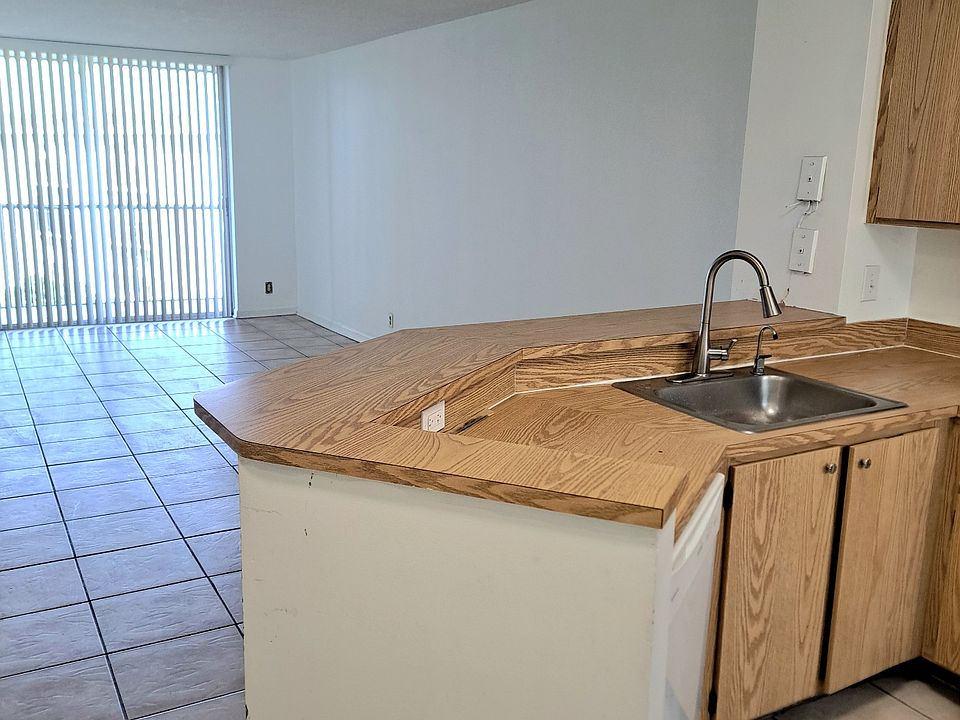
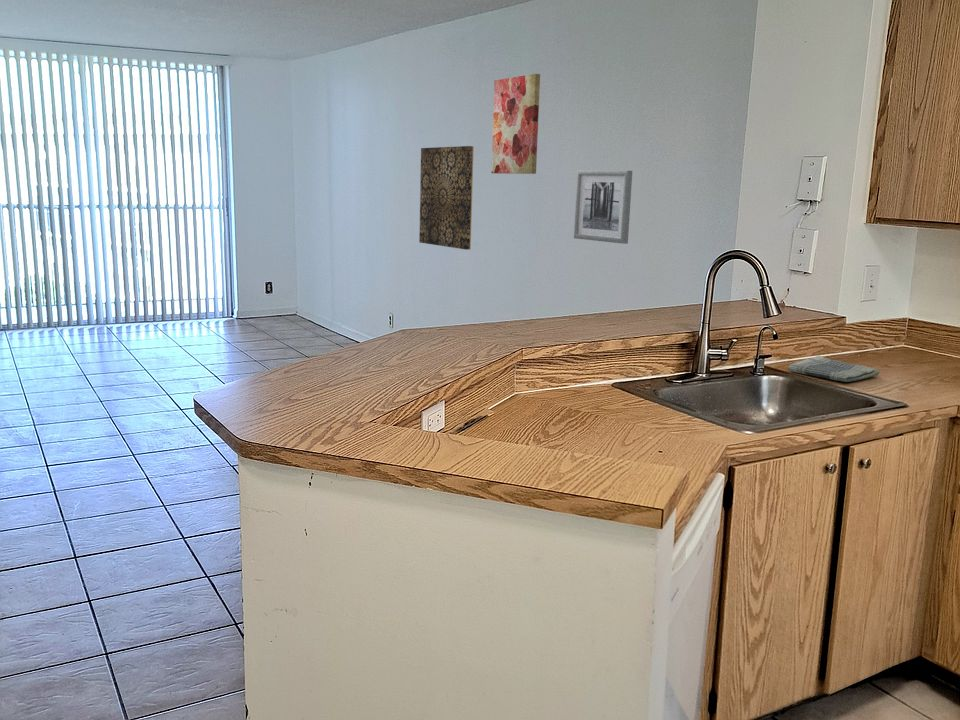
+ wall art (444, 197)
+ wall art (601, 206)
+ wall art (514, 125)
+ dish towel (834, 368)
